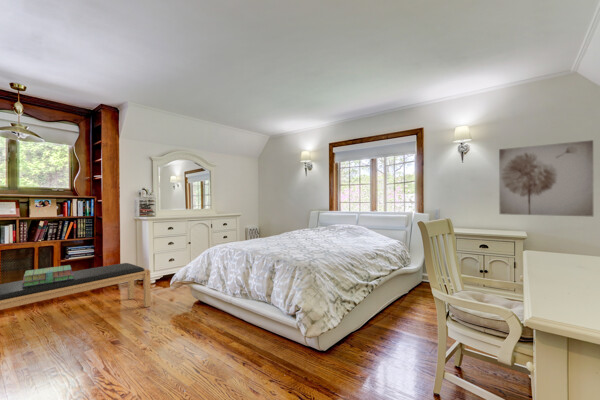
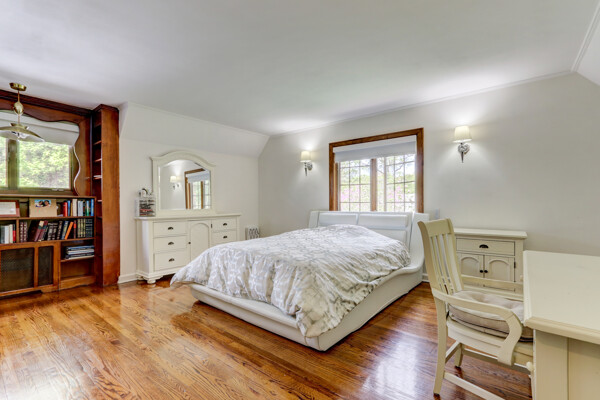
- wall art (542, 180)
- stack of books (48, 274)
- bench (72, 293)
